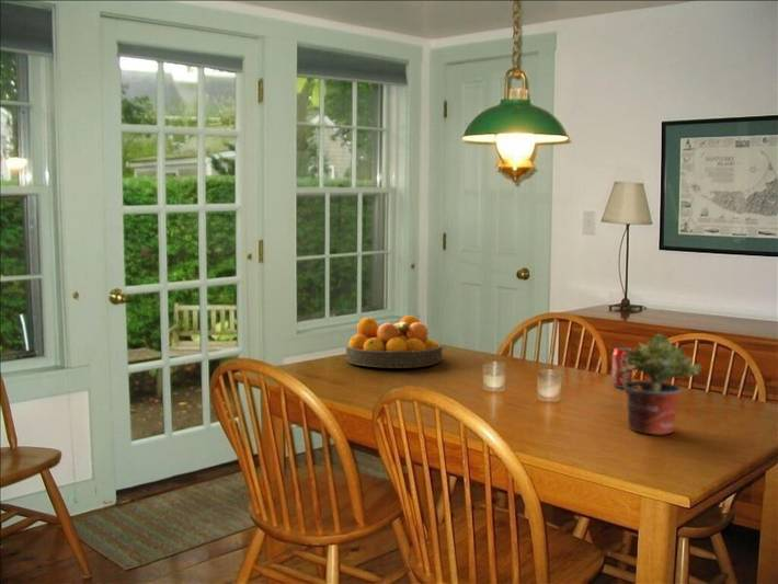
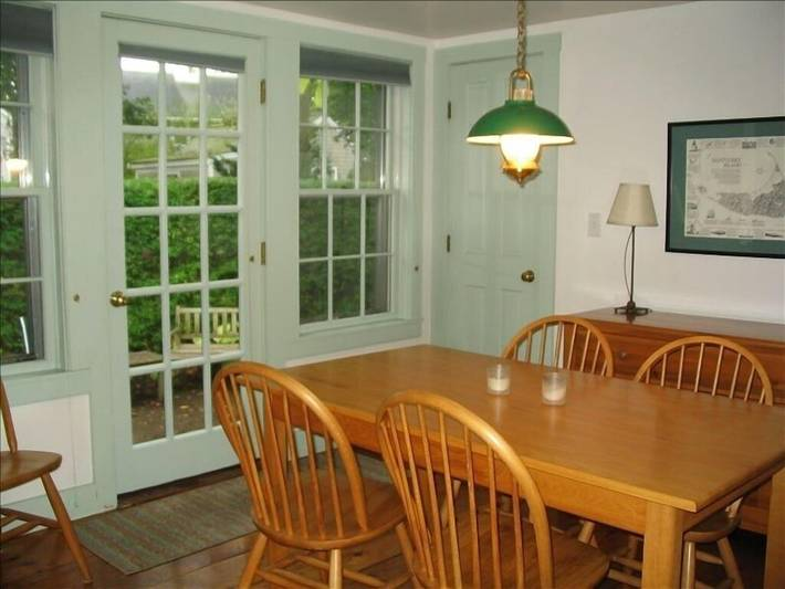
- beverage can (621, 367)
- fruit bowl (393, 339)
- potted plant (659, 381)
